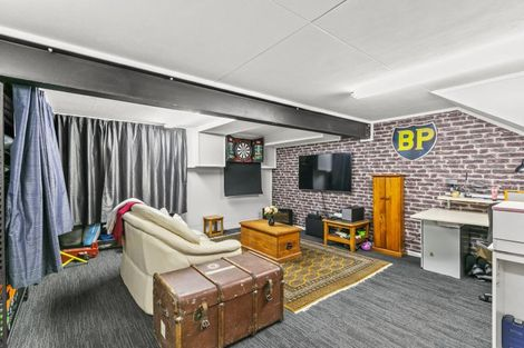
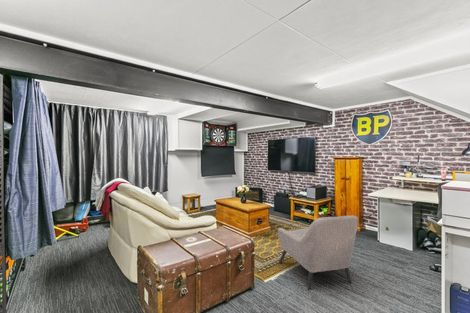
+ armchair (314, 241)
